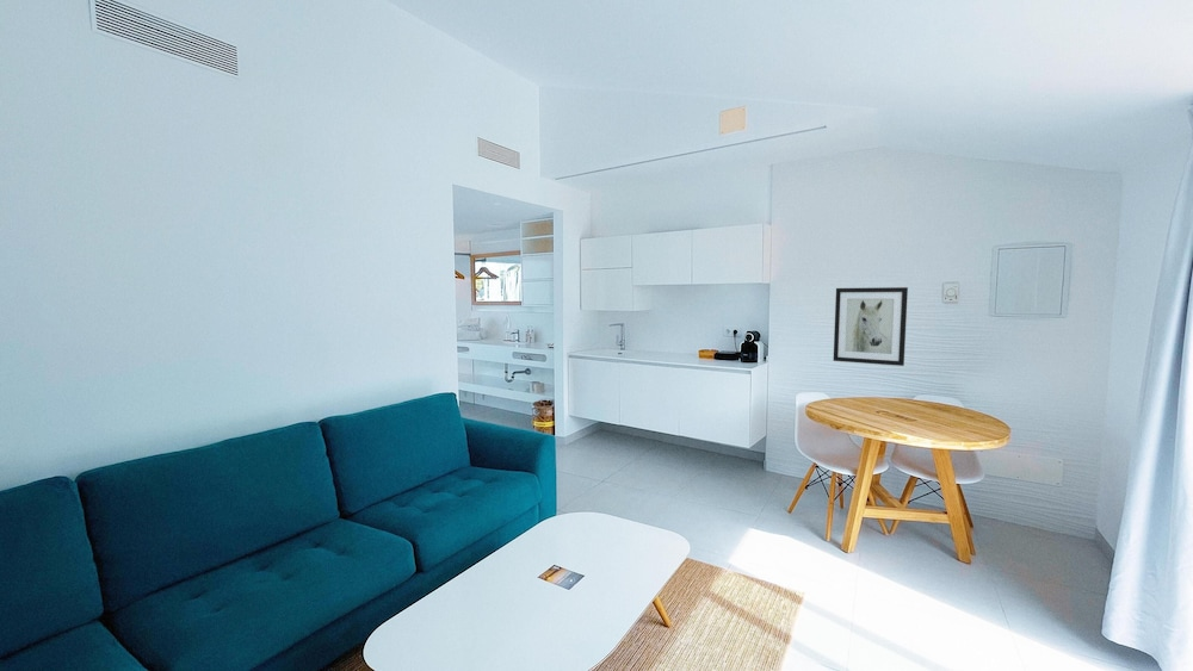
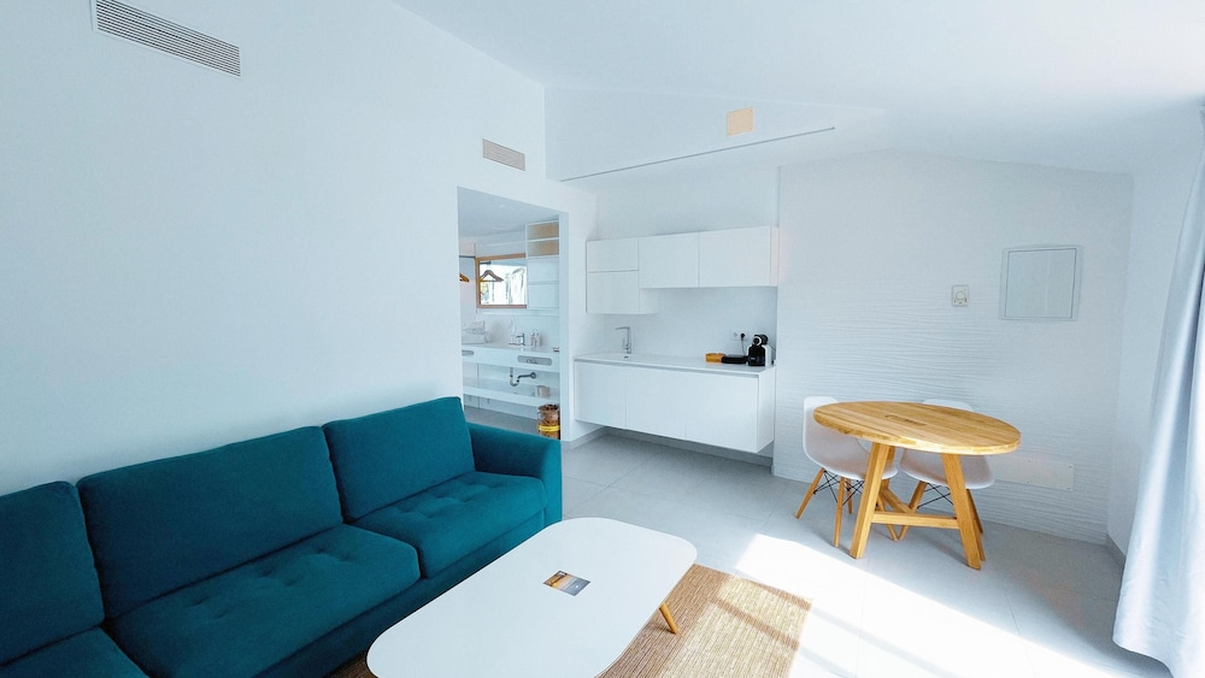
- wall art (869, 325)
